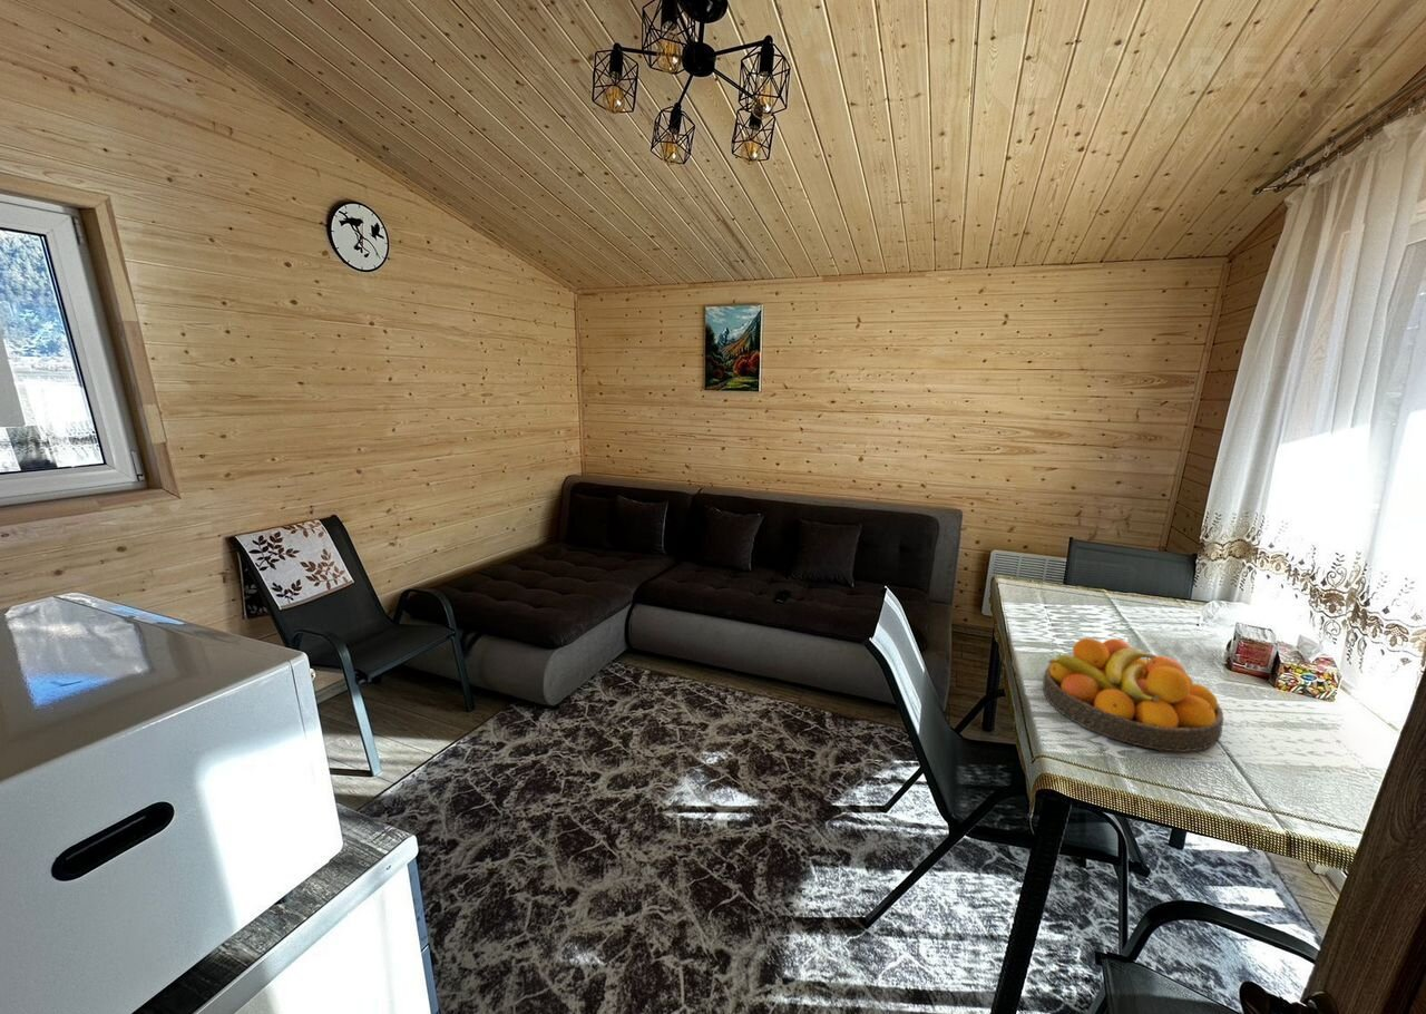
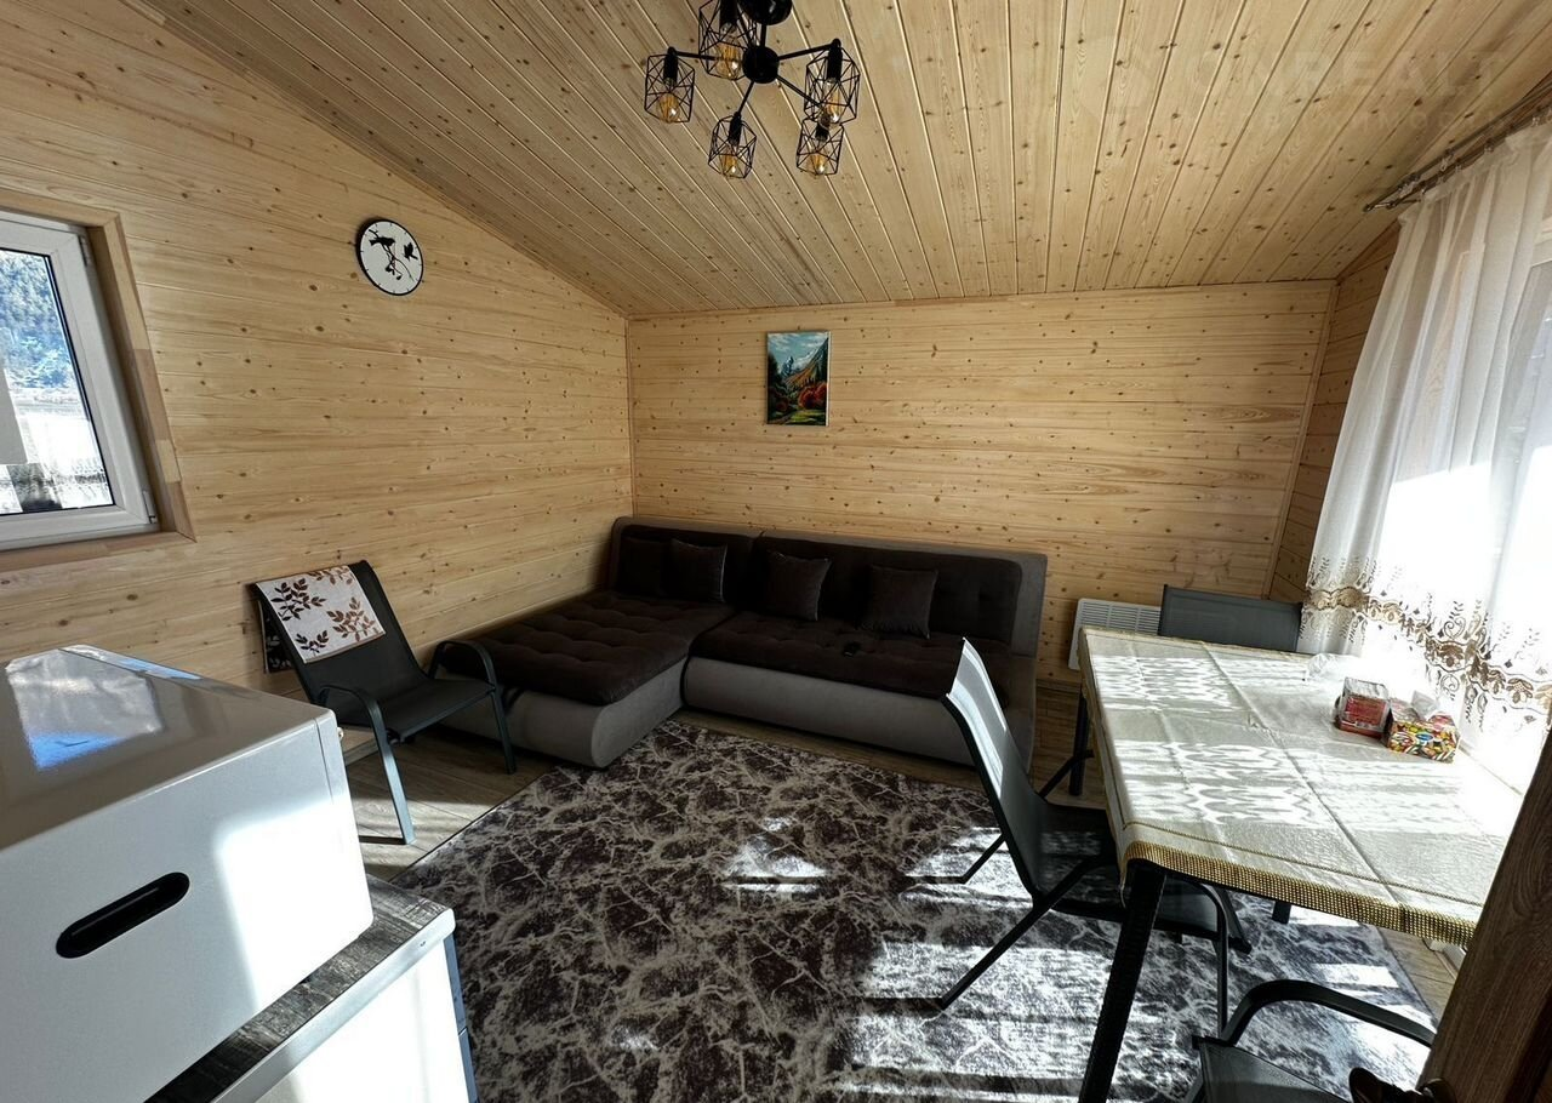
- fruit bowl (1129, 679)
